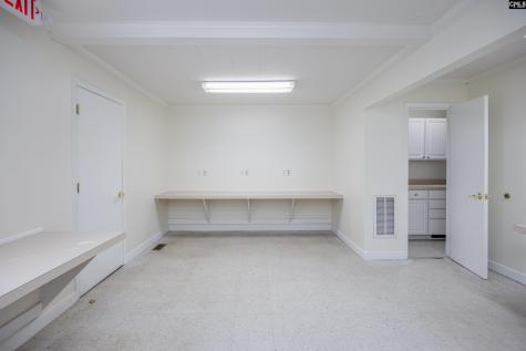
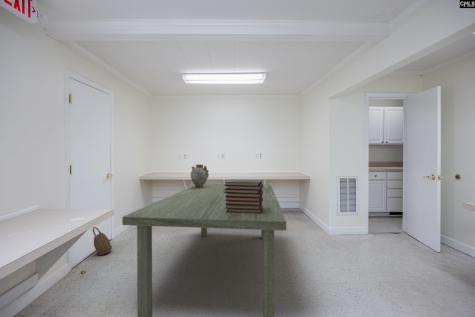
+ ceramic jug (199, 175)
+ dining table (225, 228)
+ basket (103, 239)
+ book stack (244, 195)
